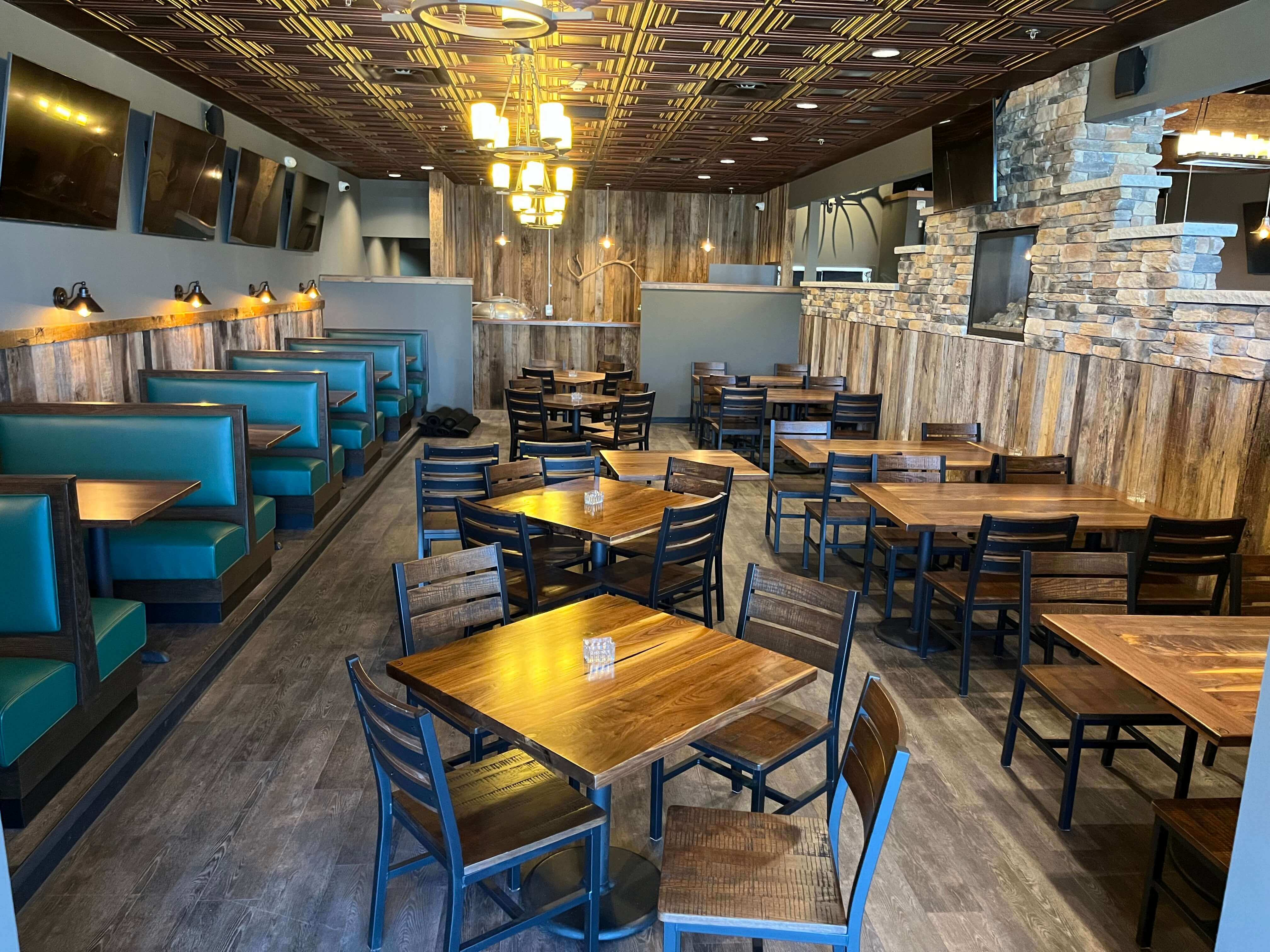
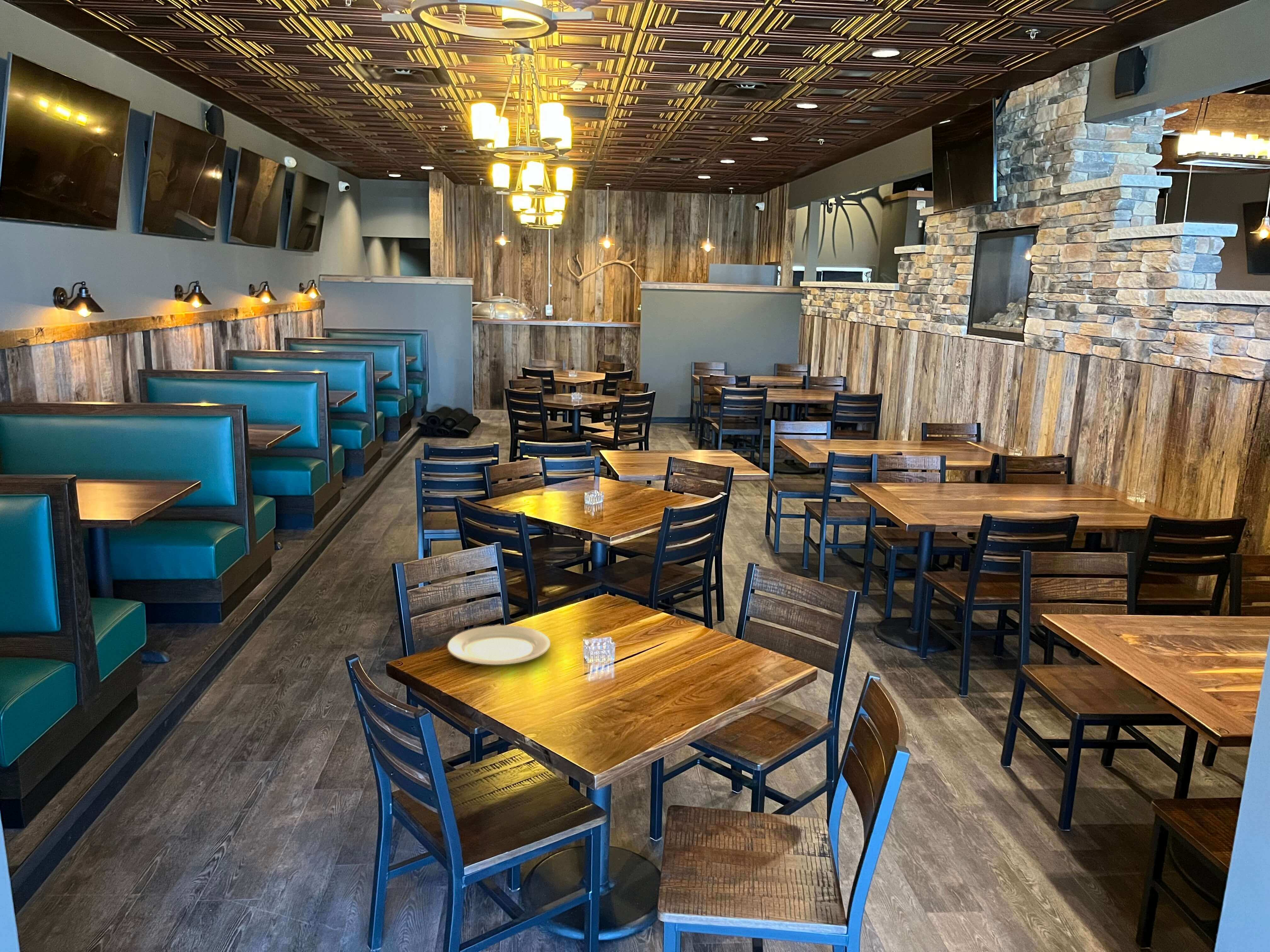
+ chinaware (499, 647)
